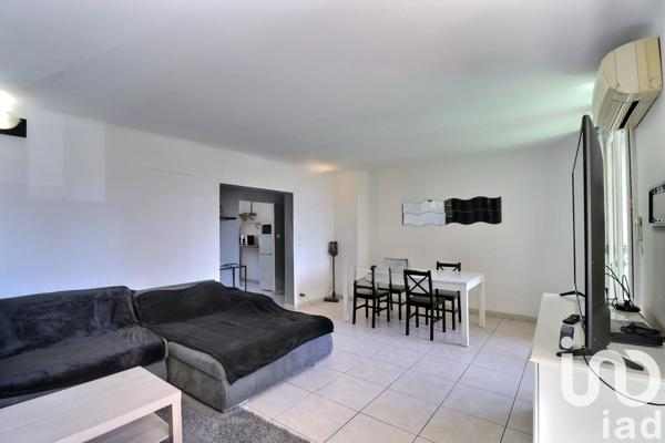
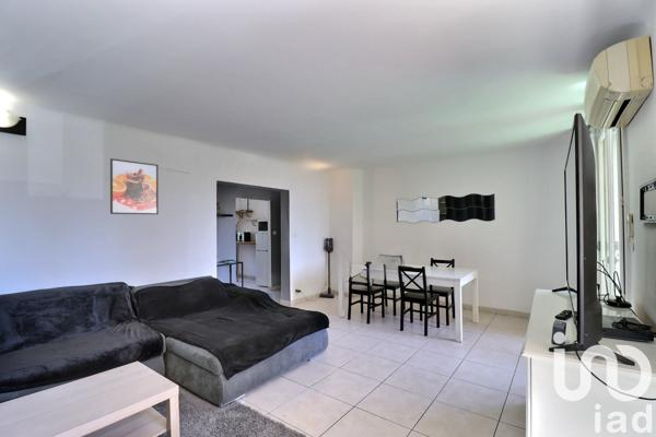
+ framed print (134, 188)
